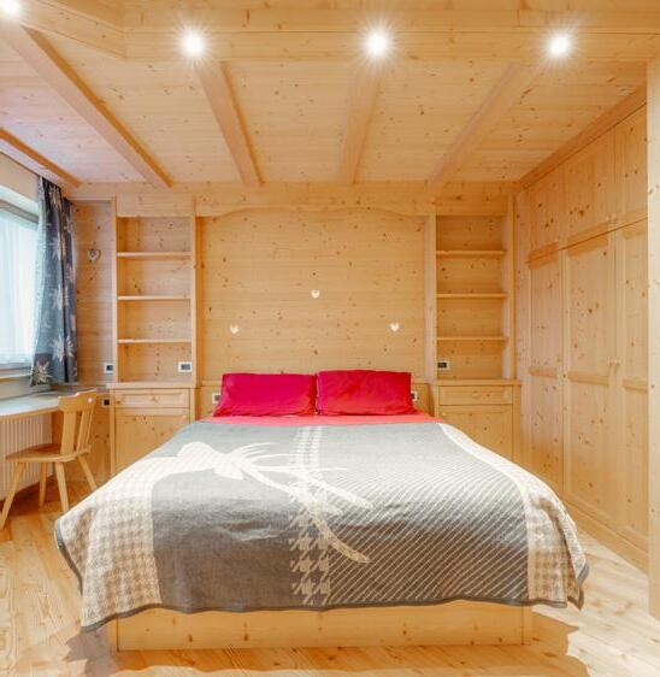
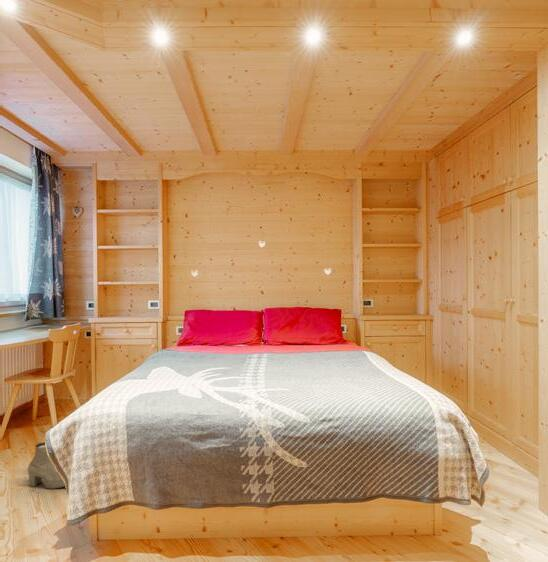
+ boots (51, 462)
